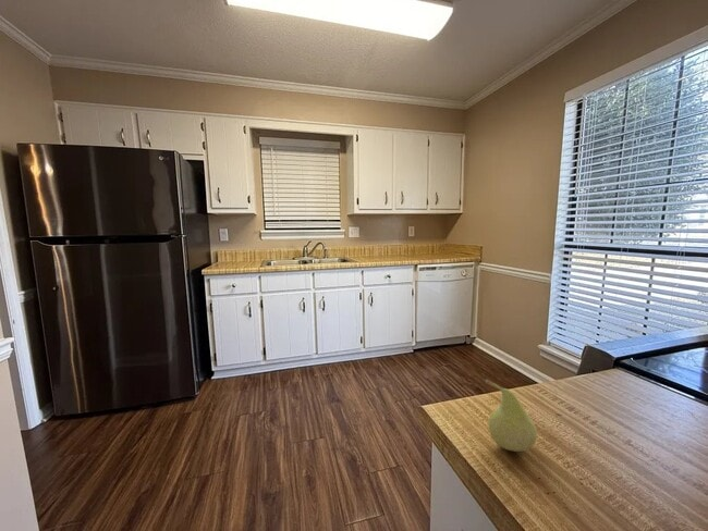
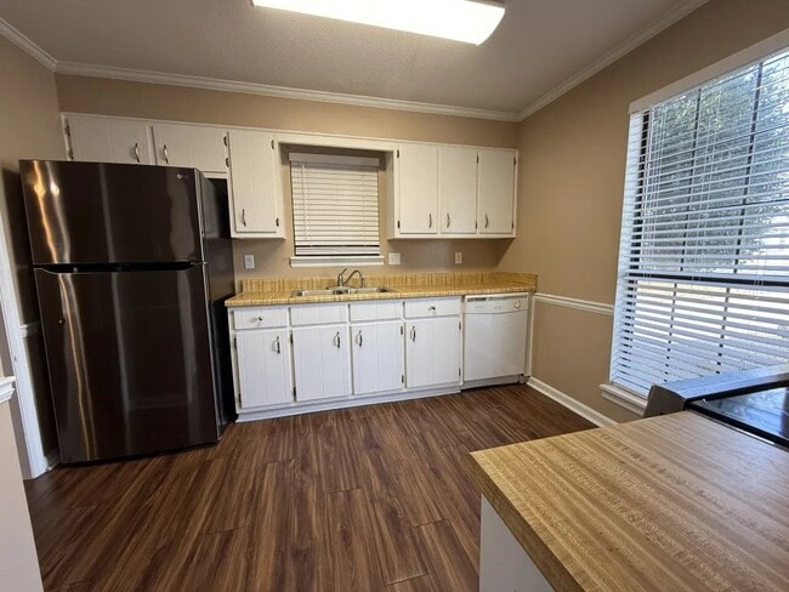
- fruit (509, 413)
